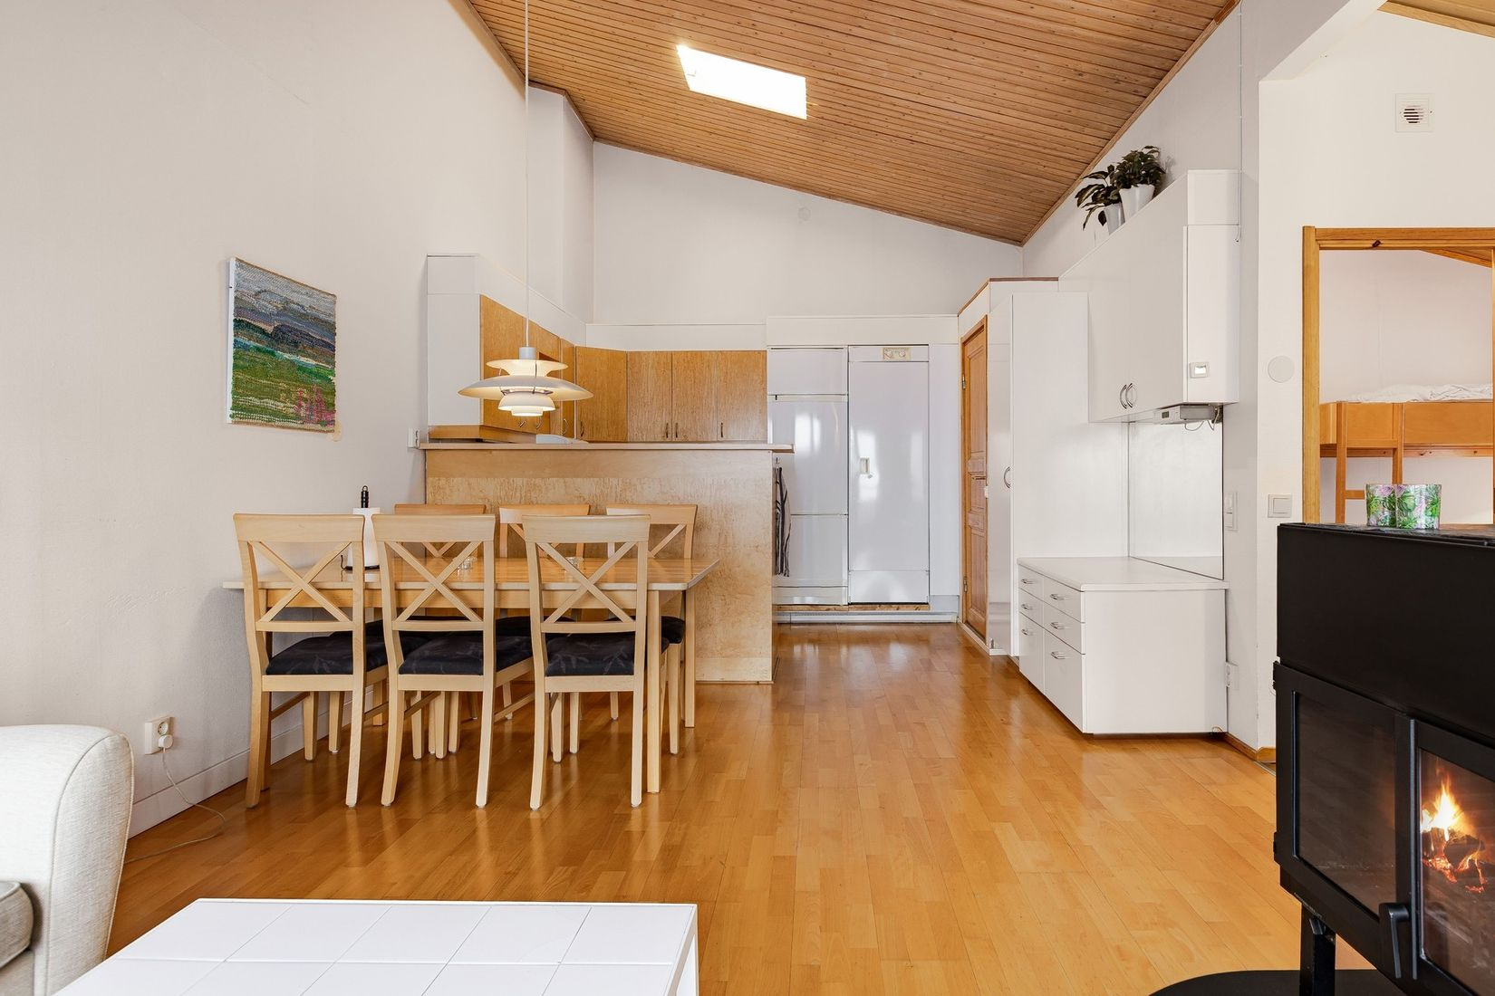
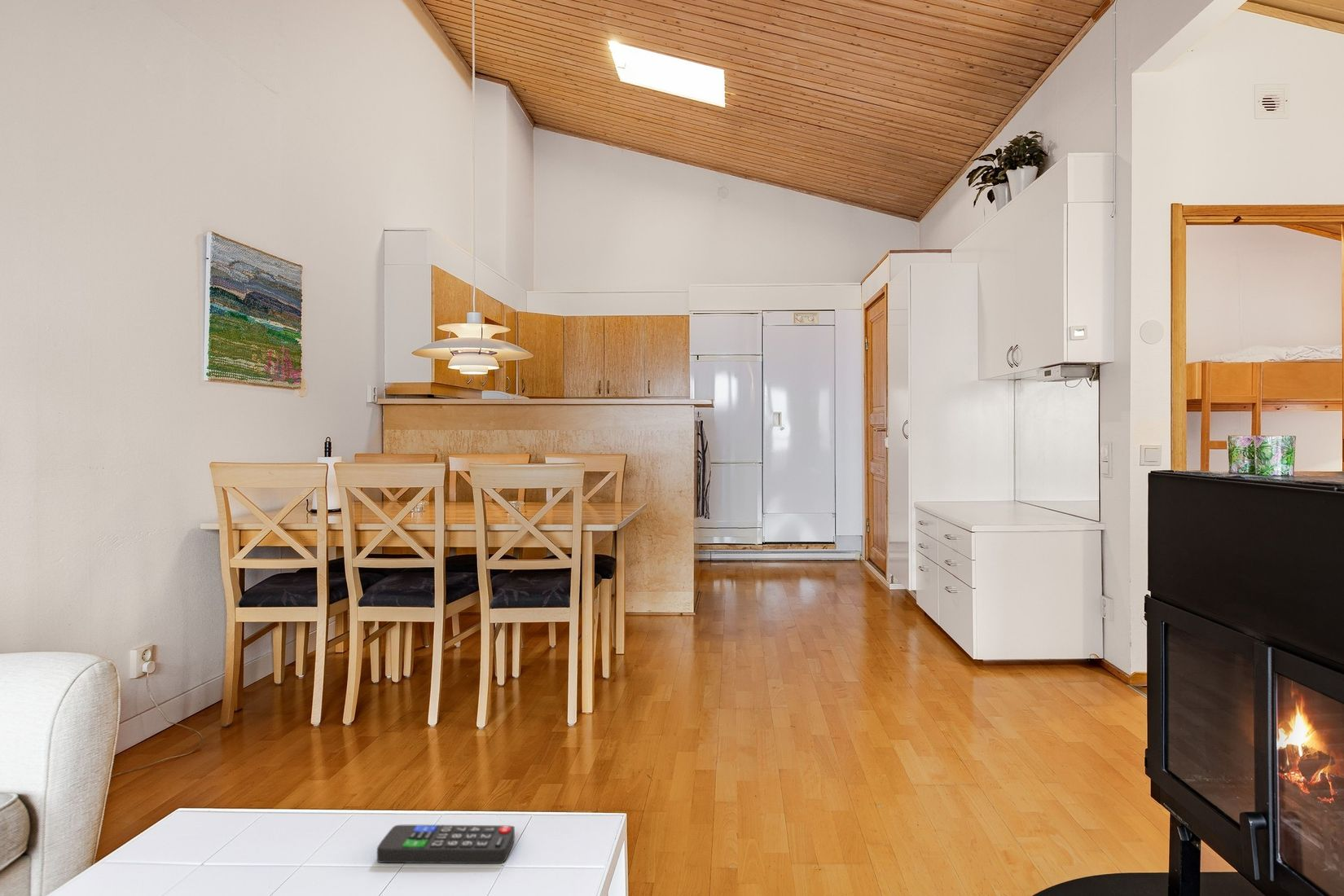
+ remote control (447, 842)
